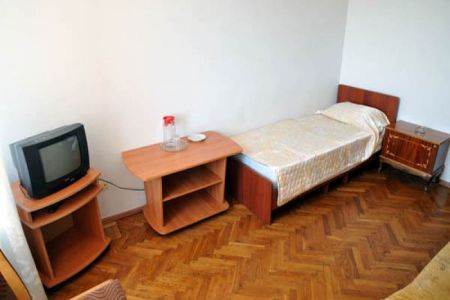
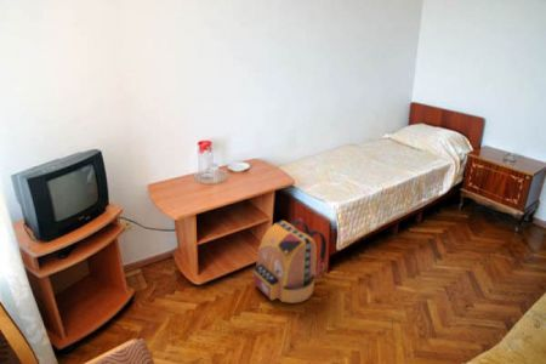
+ backpack (289, 252)
